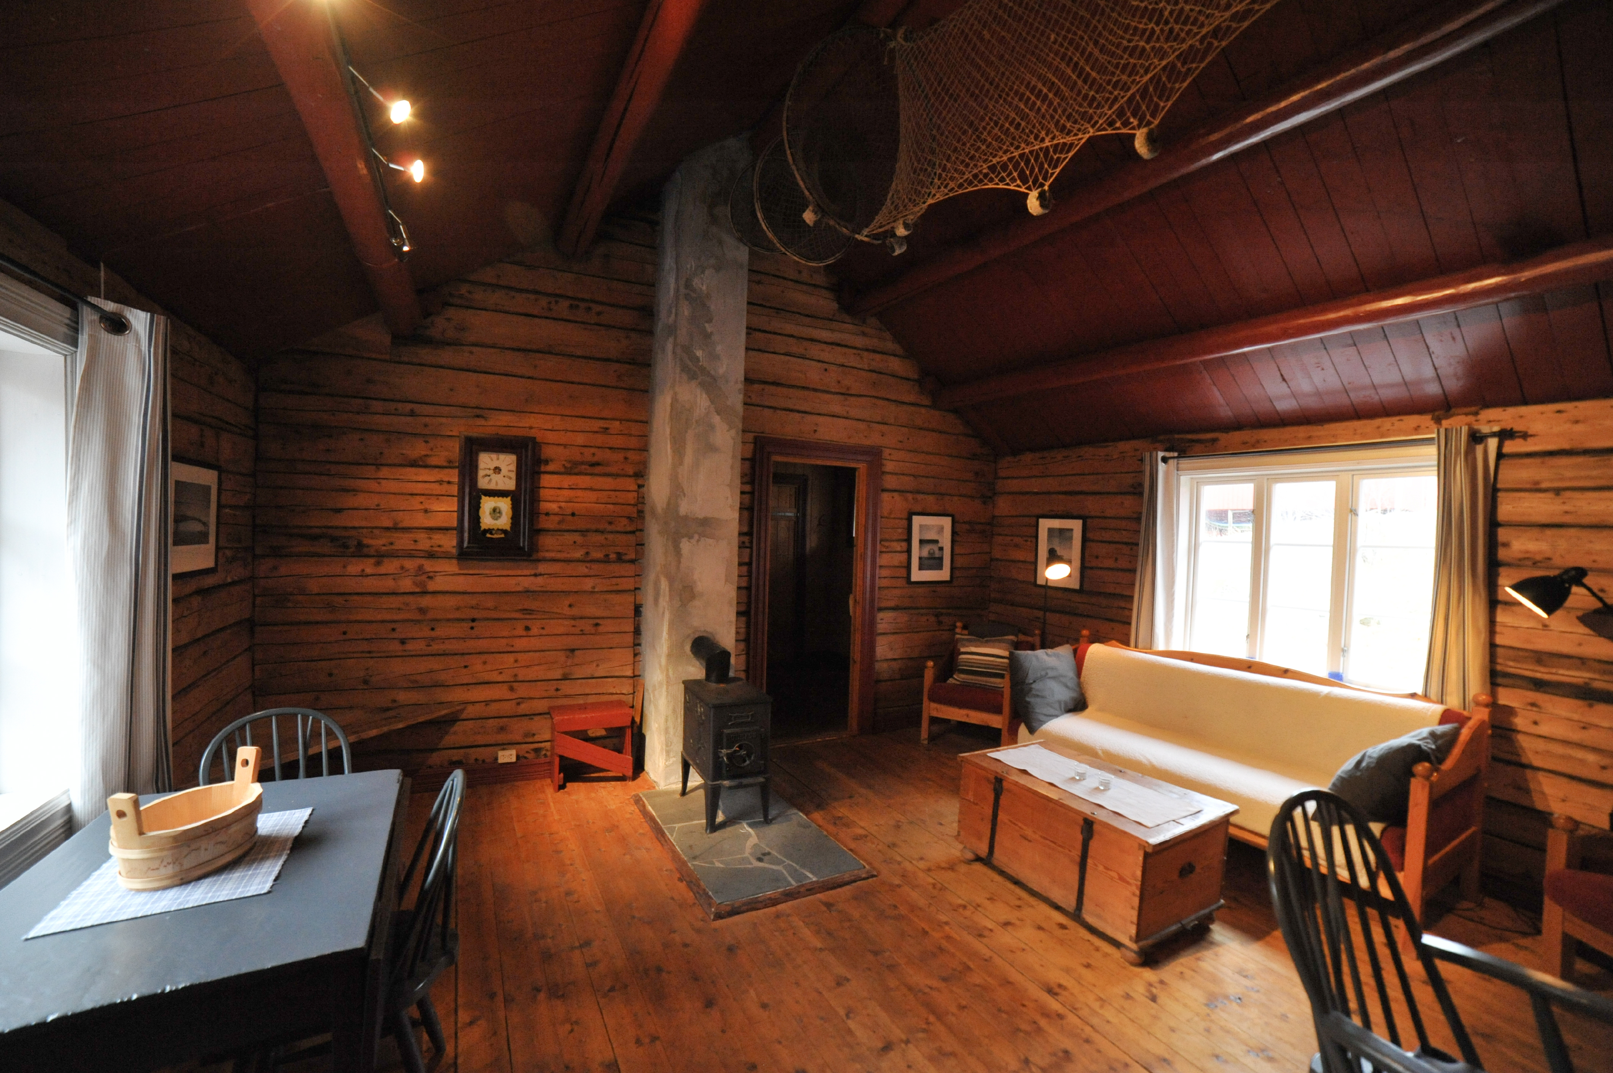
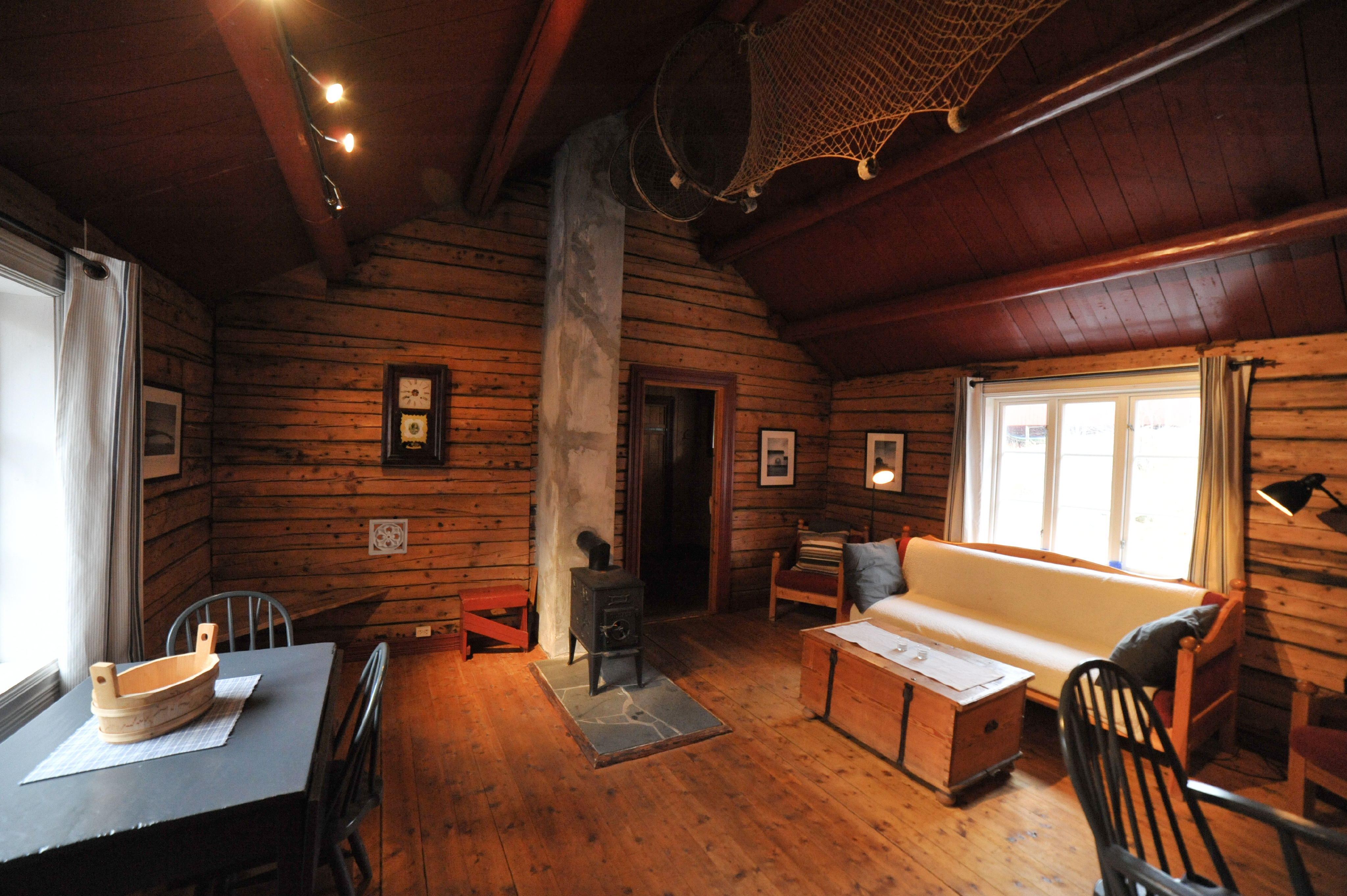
+ wall ornament (388, 537)
